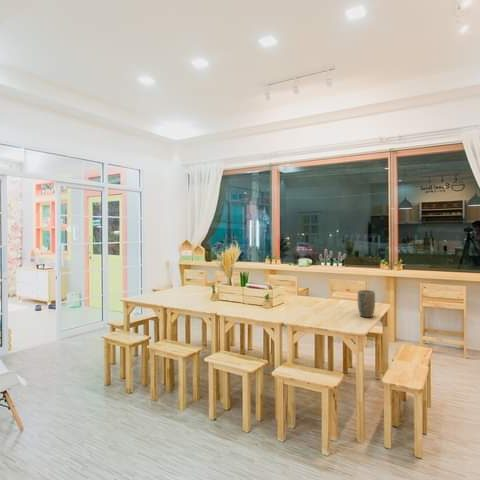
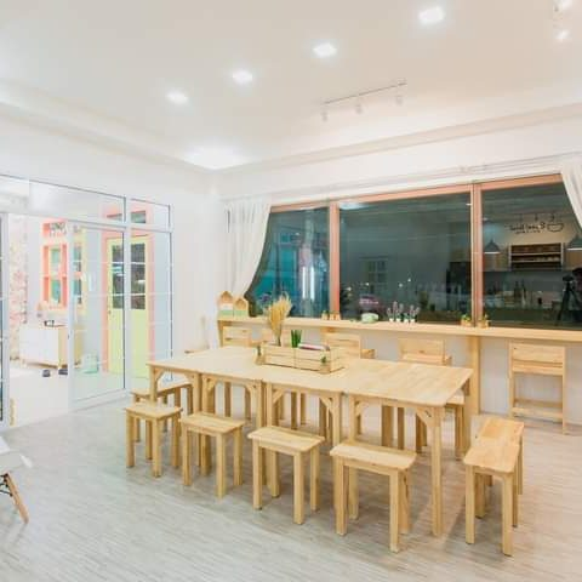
- plant pot (366, 303)
